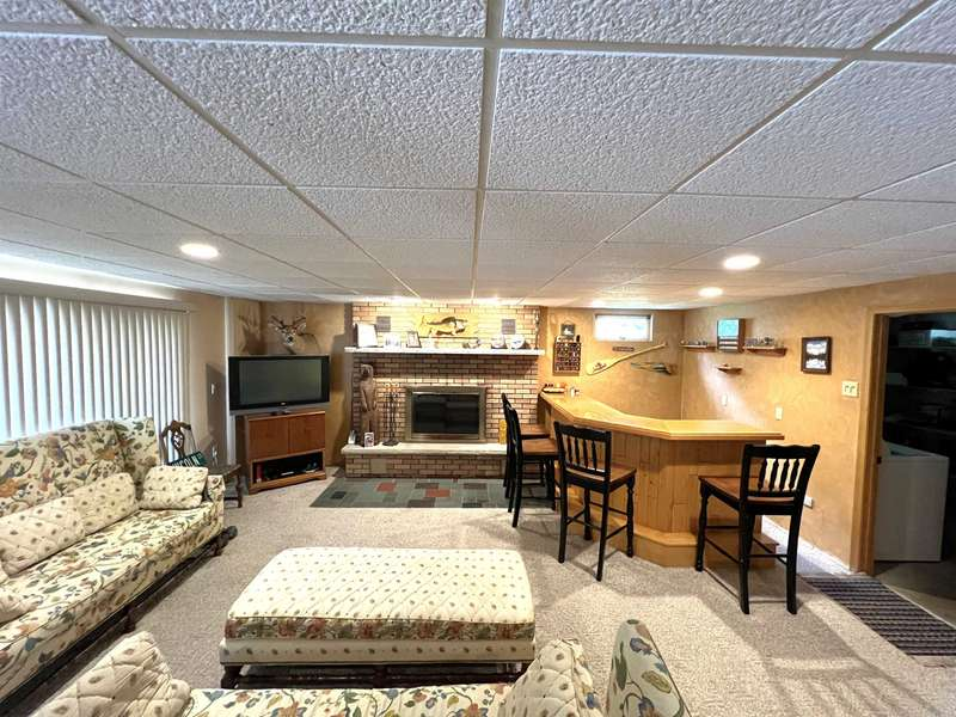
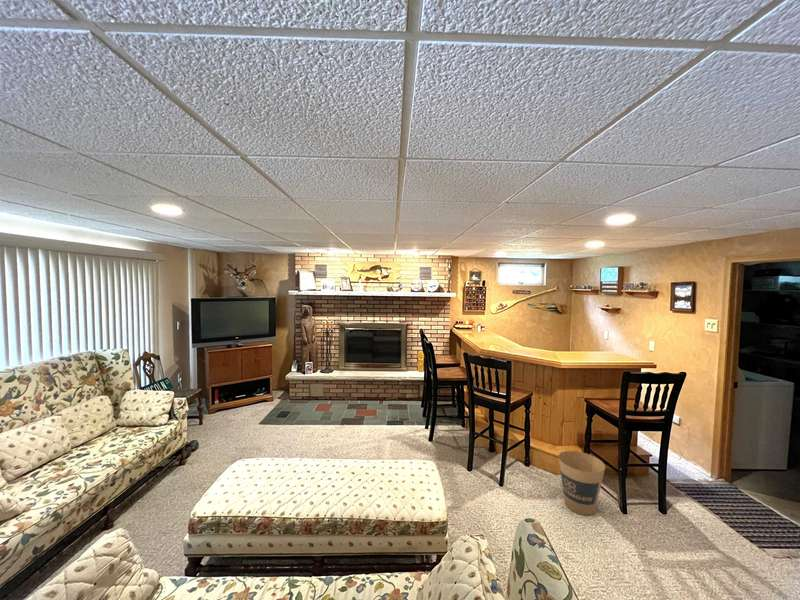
+ trash can (580, 483)
